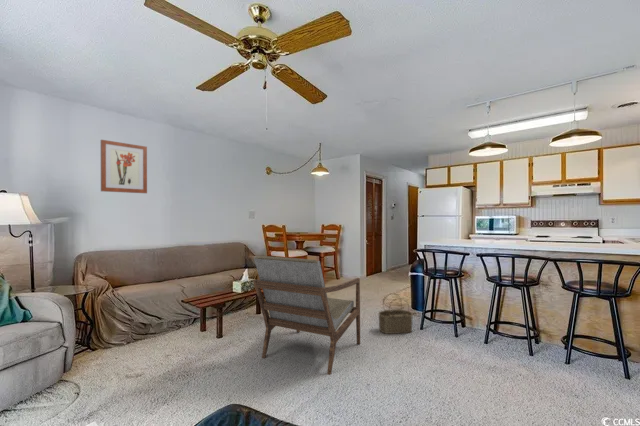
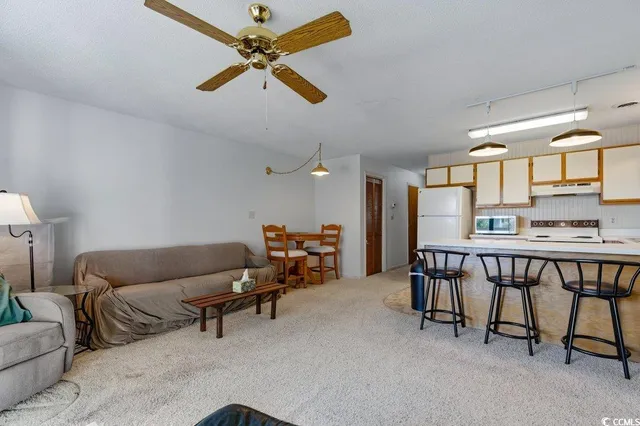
- wall art (124, 167)
- armchair (308, 302)
- wicker basket (395, 313)
